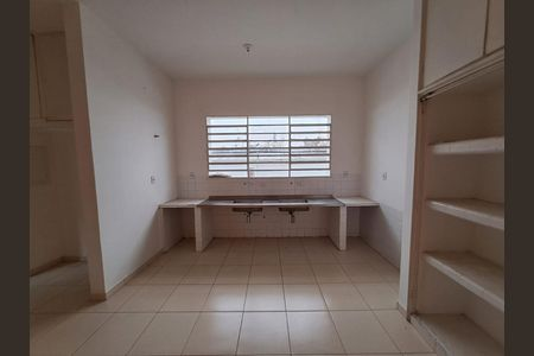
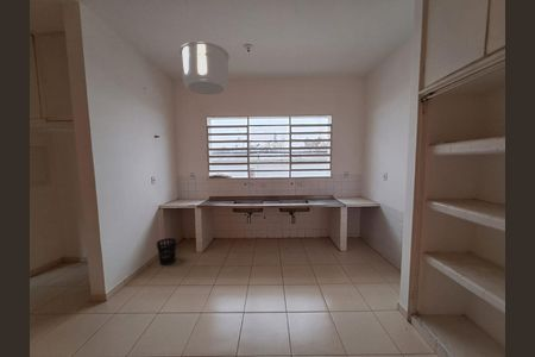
+ ceiling light (206, 71)
+ wastebasket (166, 251)
